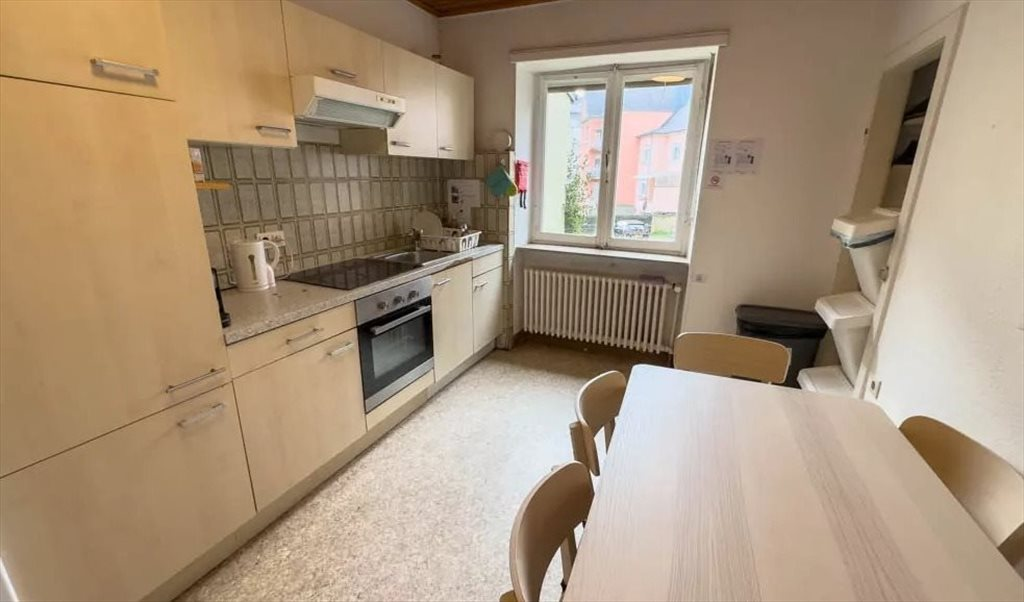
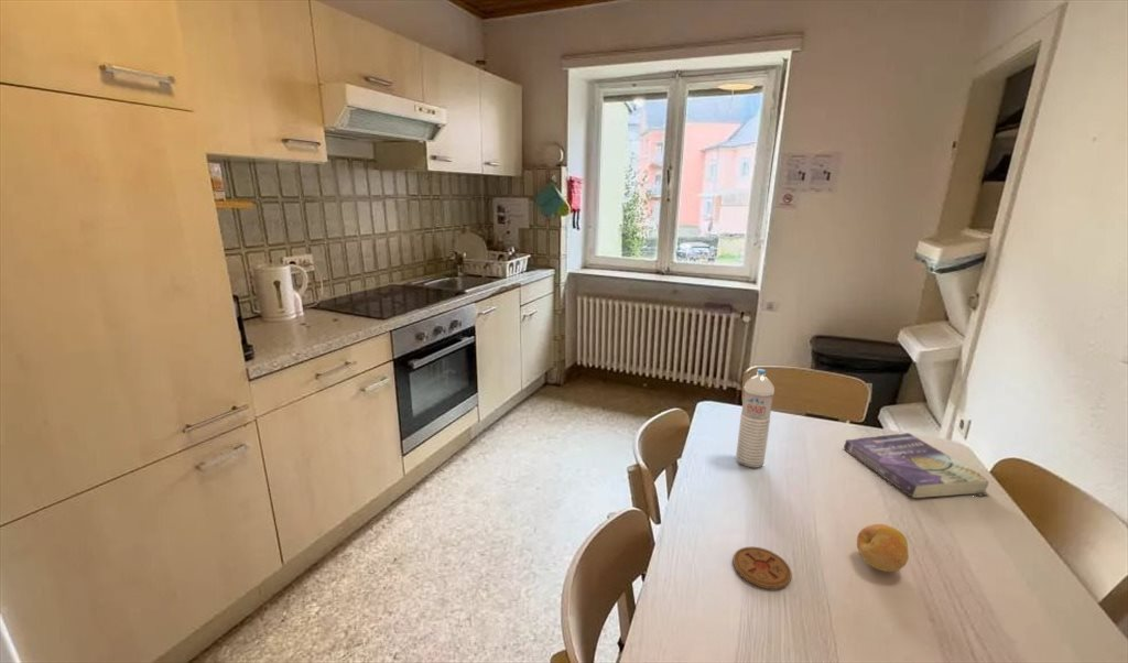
+ fruit (882, 546)
+ coaster (761, 566)
+ book (912, 463)
+ water bottle (755, 416)
